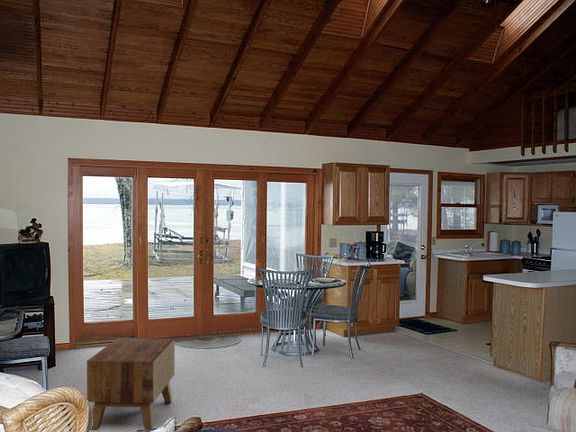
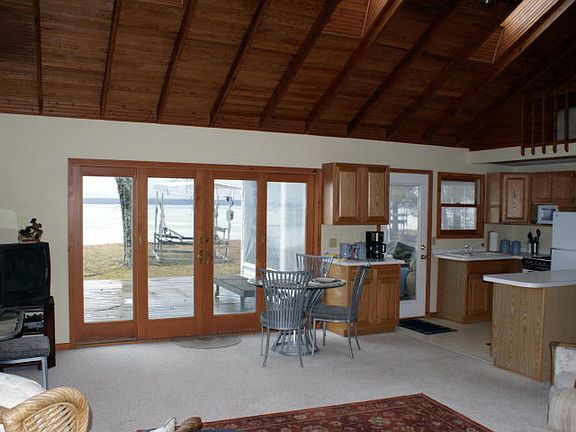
- side table (132, 381)
